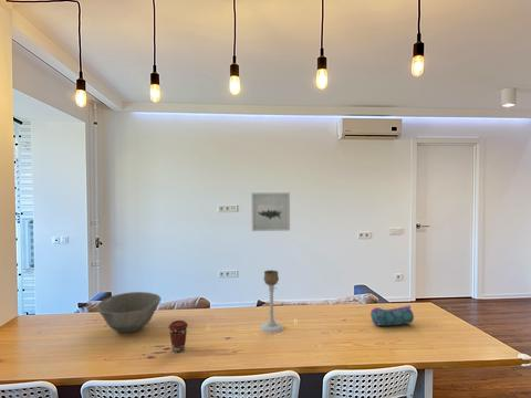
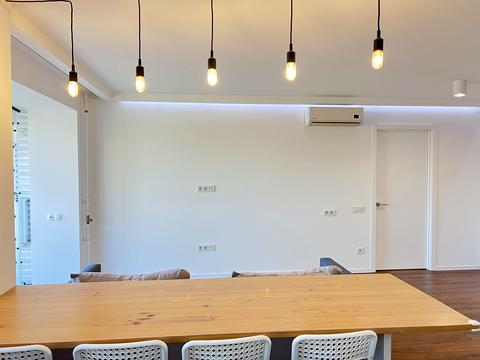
- pencil case (392, 315)
- candle holder (271, 300)
- coffee cup (178, 336)
- wall art (270, 211)
- bowl (131, 314)
